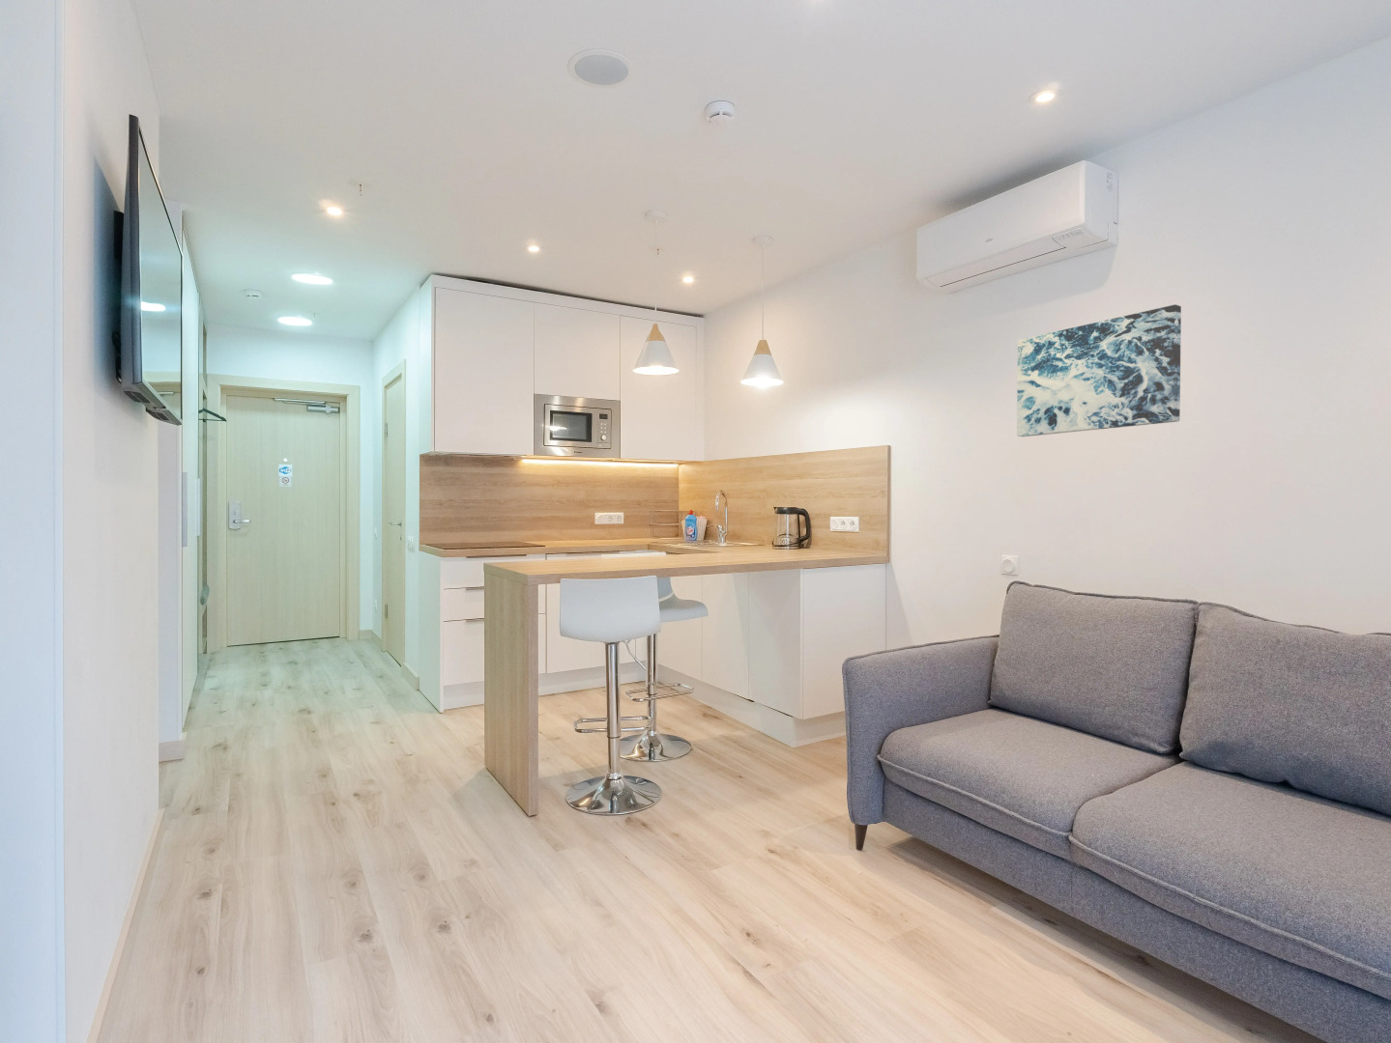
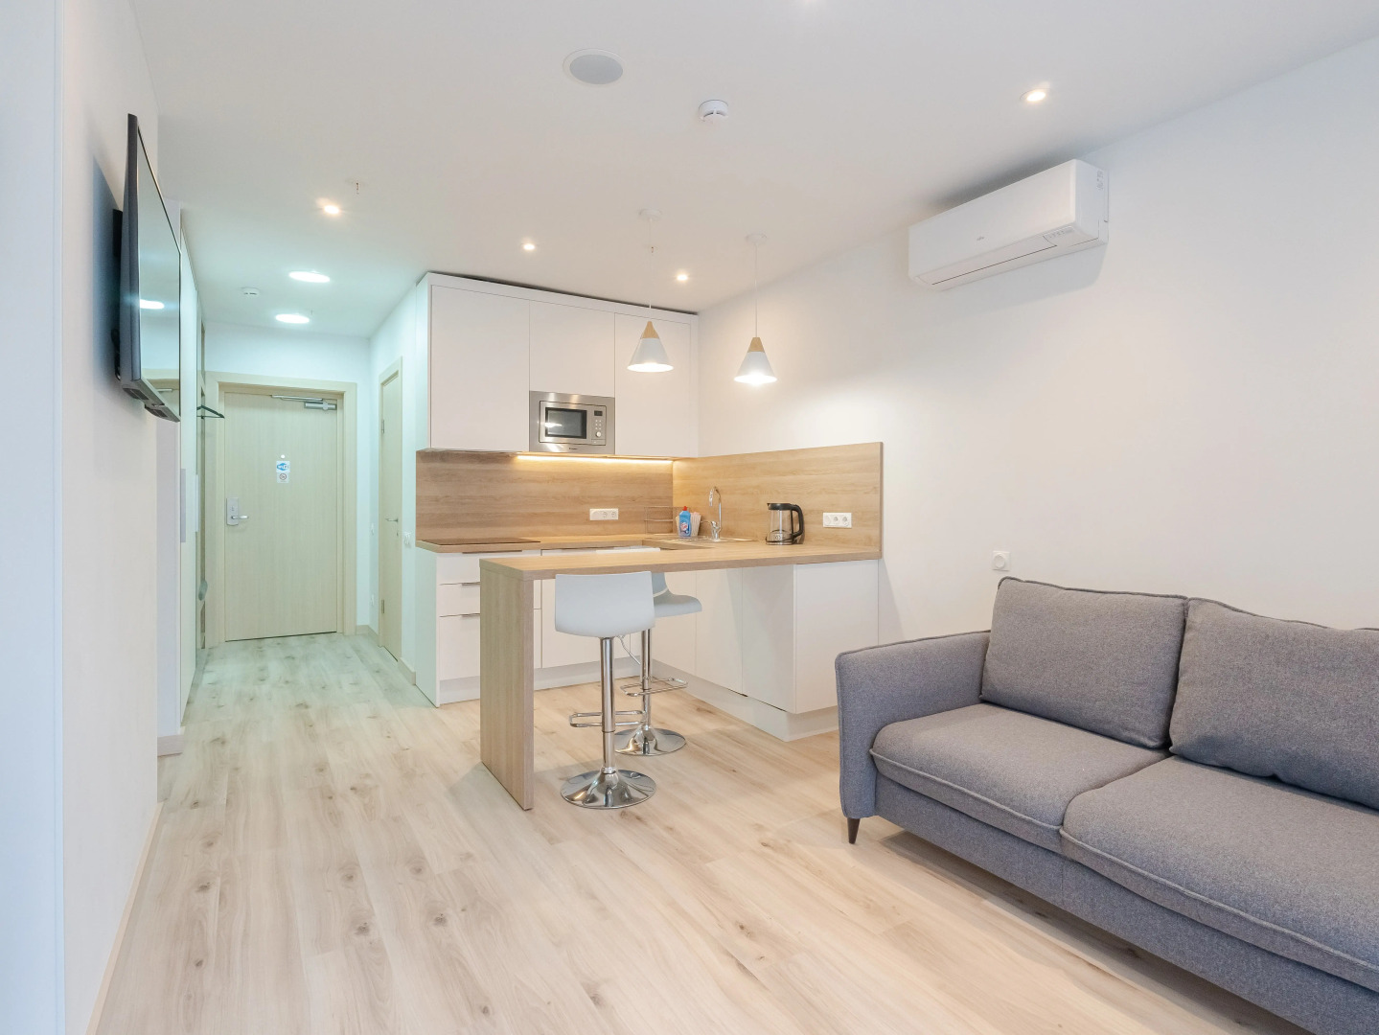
- wall art (1092, 377)
